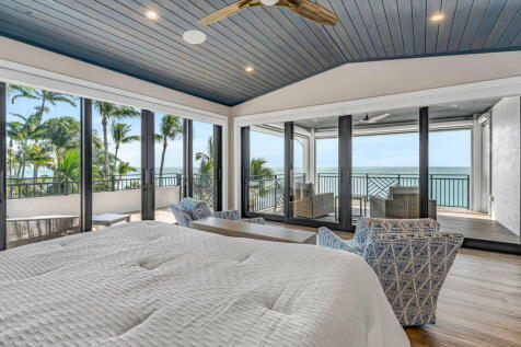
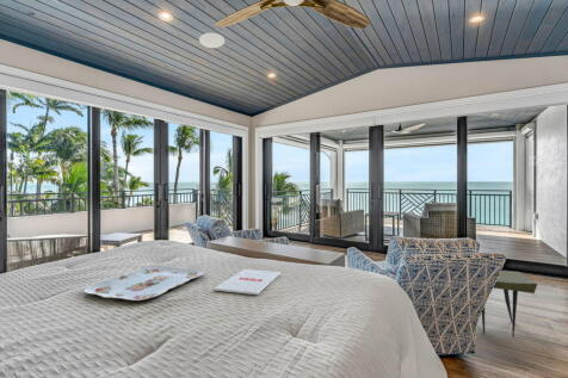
+ side table (483, 308)
+ magazine (249, 280)
+ serving tray (149, 281)
